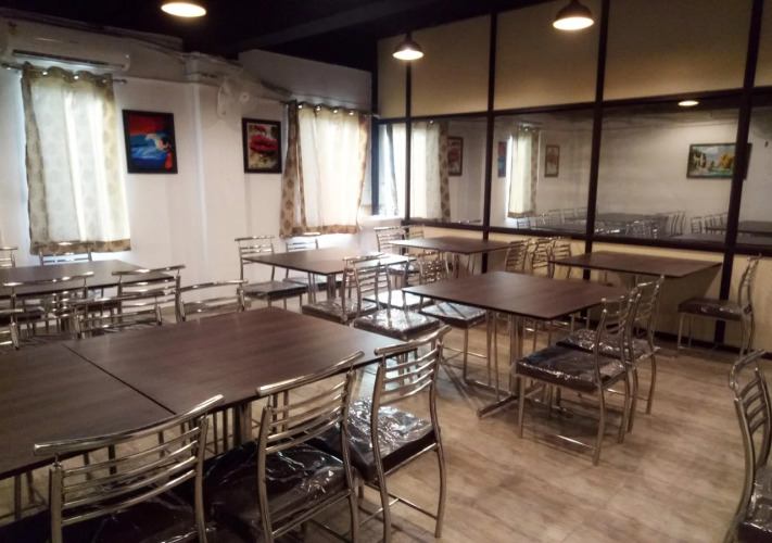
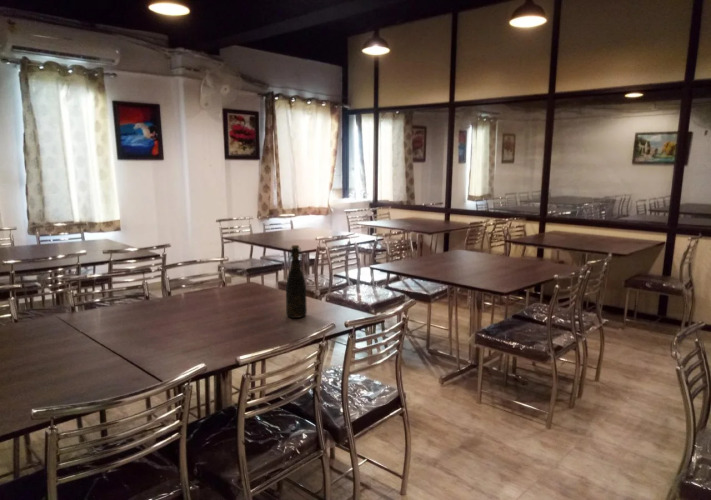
+ bottle (295, 280)
